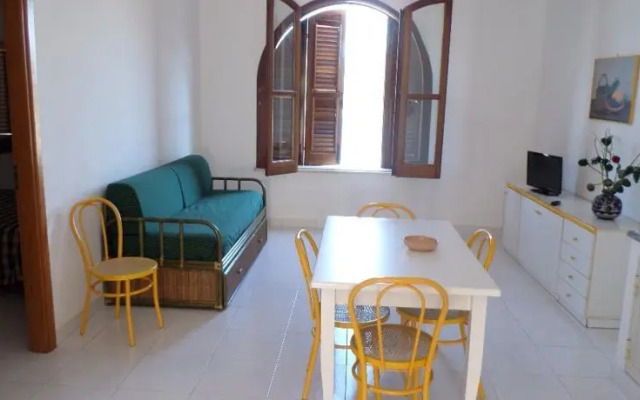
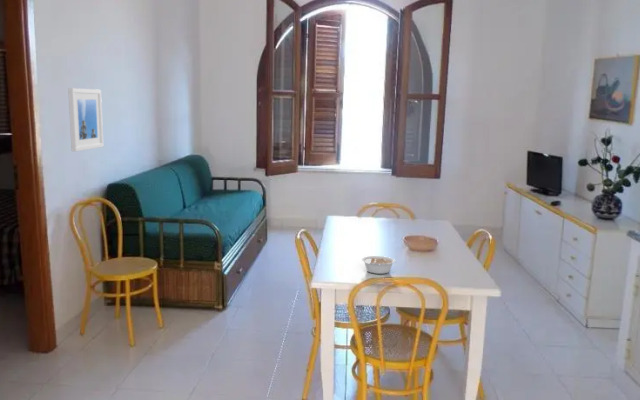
+ legume (379, 264)
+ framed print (86, 119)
